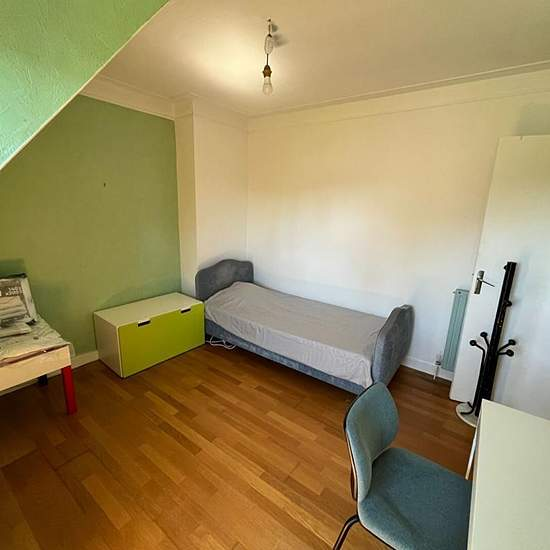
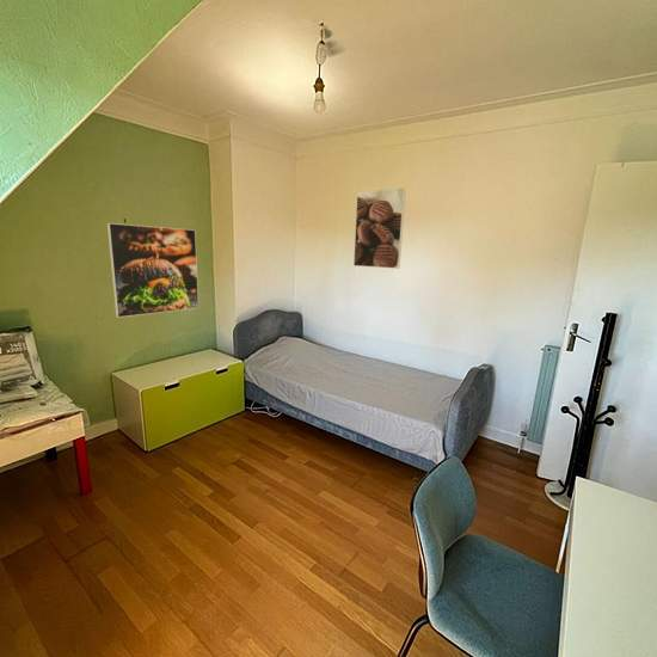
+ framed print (377, 229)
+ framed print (158, 270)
